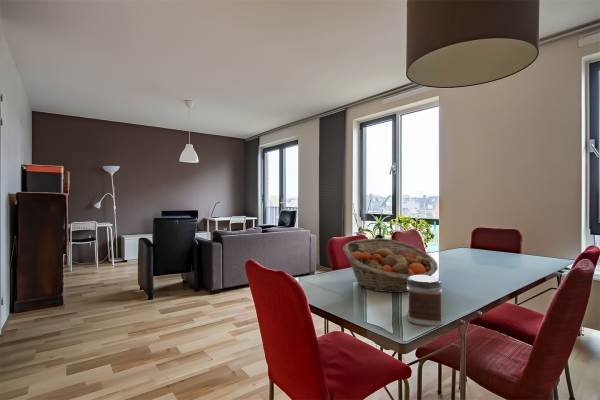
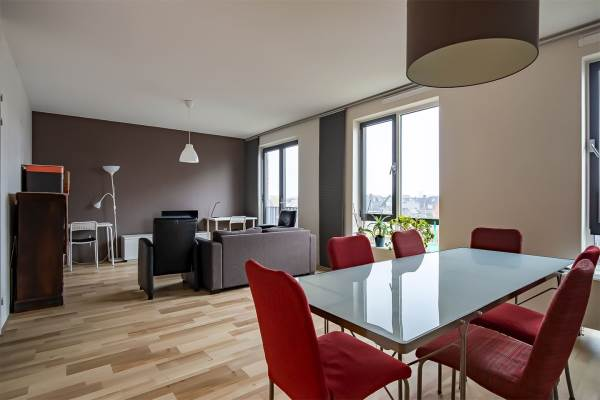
- jar (424, 298)
- fruit basket (389, 263)
